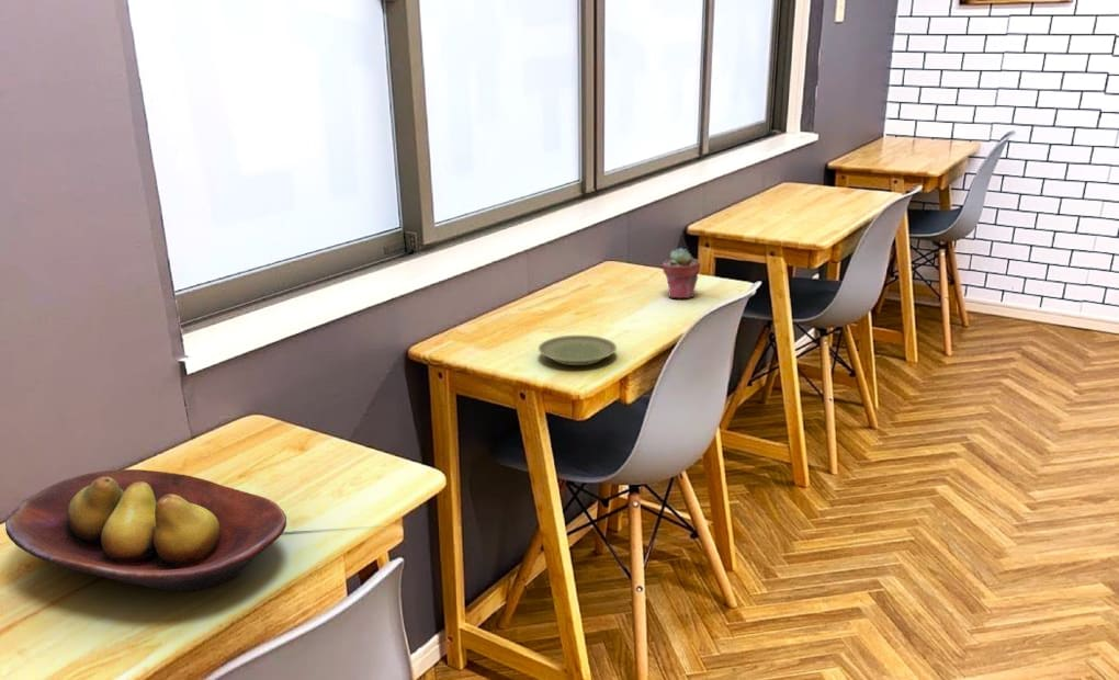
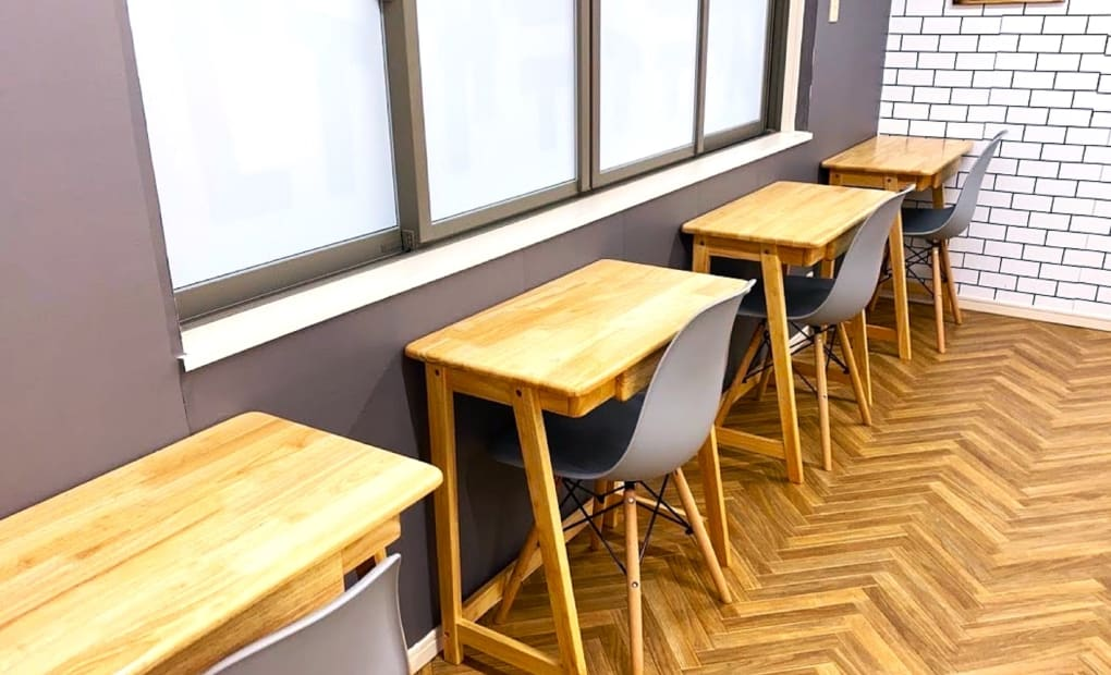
- plate (577, 351)
- potted succulent (681, 272)
- fruit bowl (146, 521)
